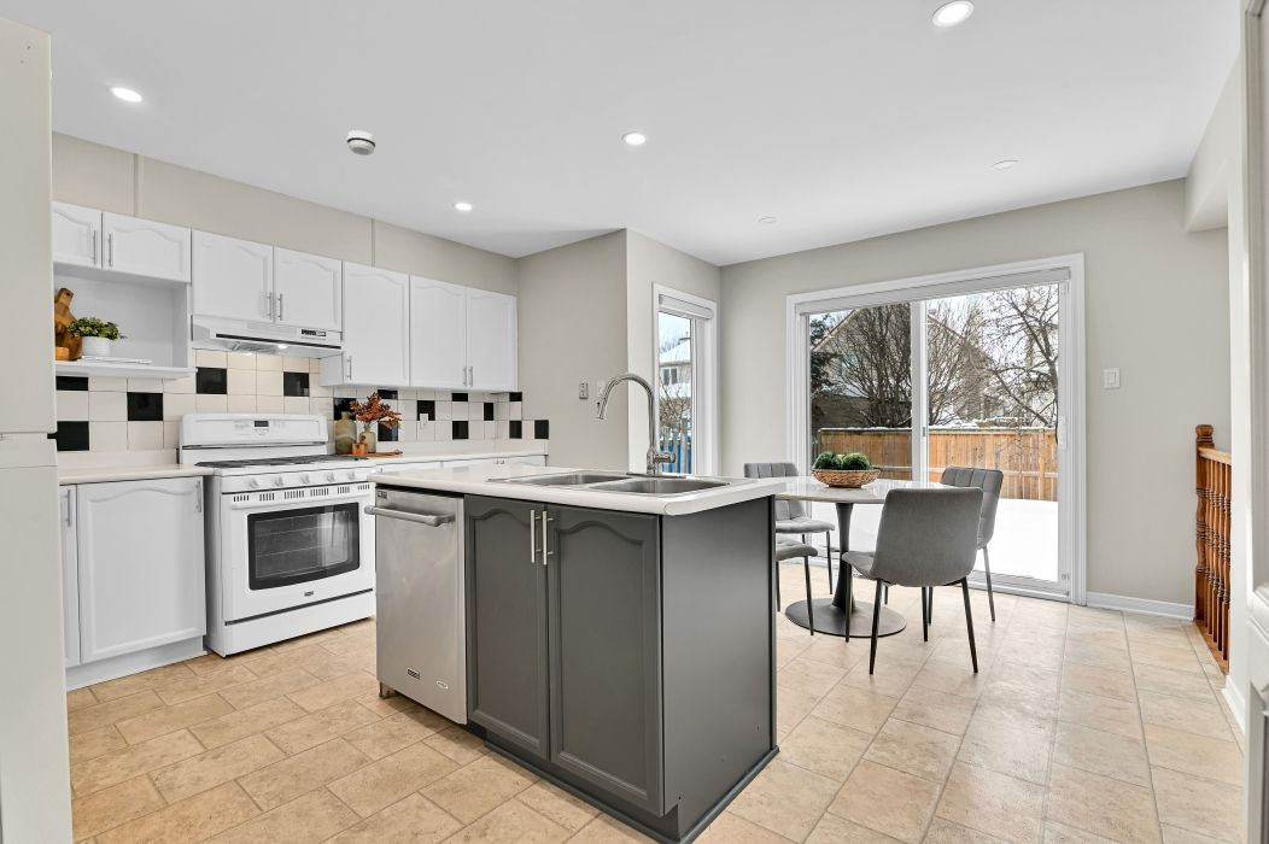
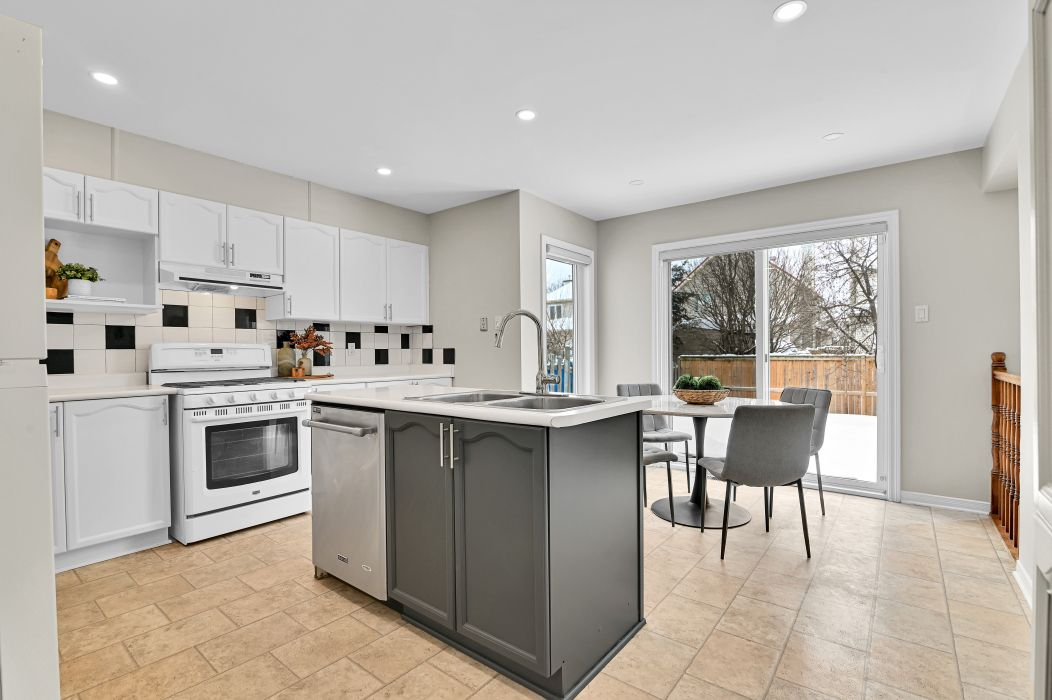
- smoke detector (361, 143)
